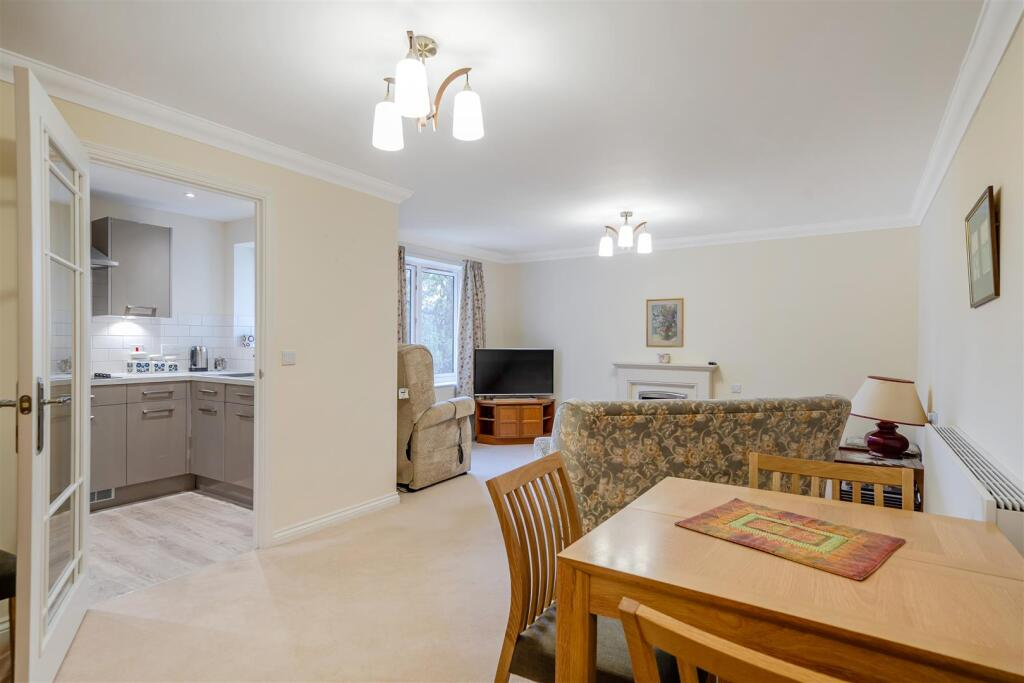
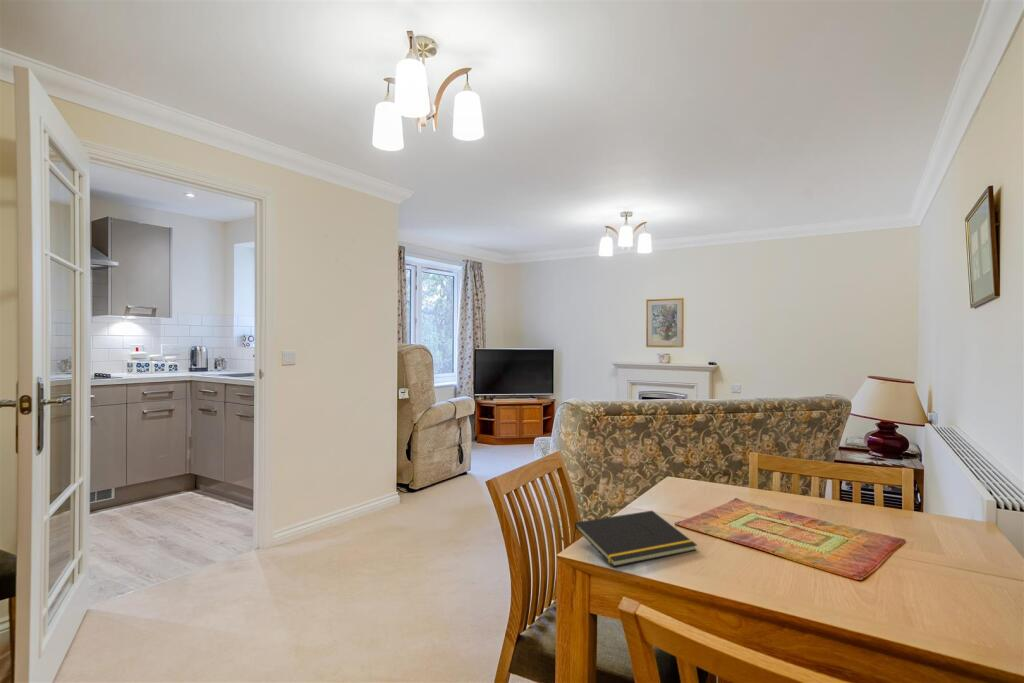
+ notepad (634, 535)
